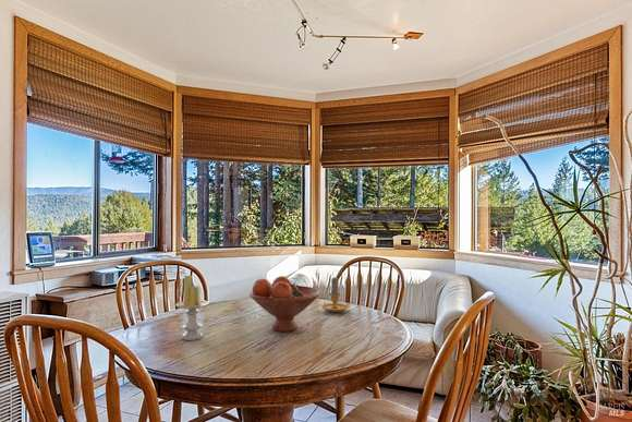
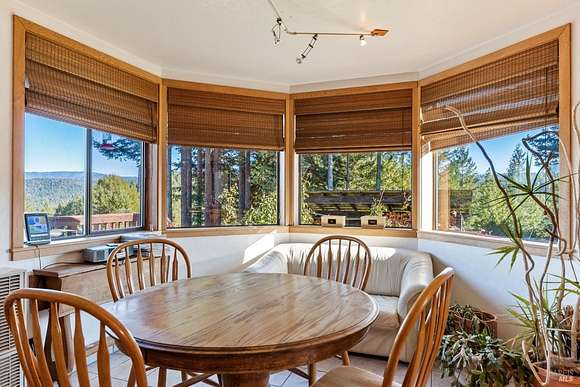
- candle (192, 305)
- fruit bowl (284, 302)
- candle (336, 293)
